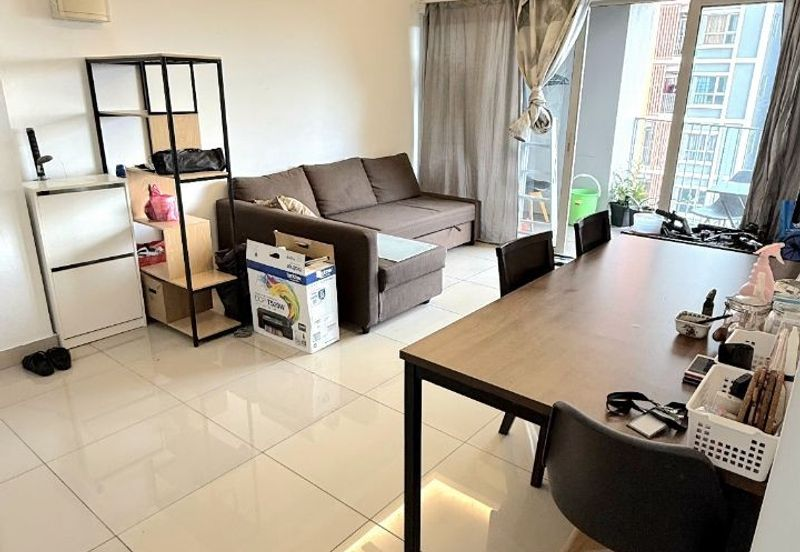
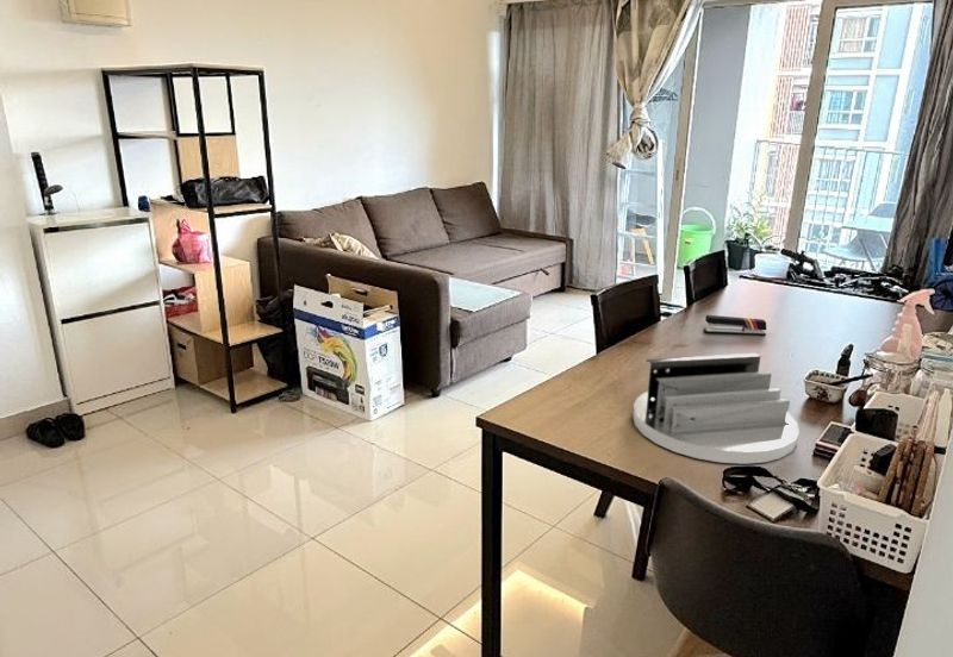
+ desk organizer (715, 396)
+ stapler (735, 325)
